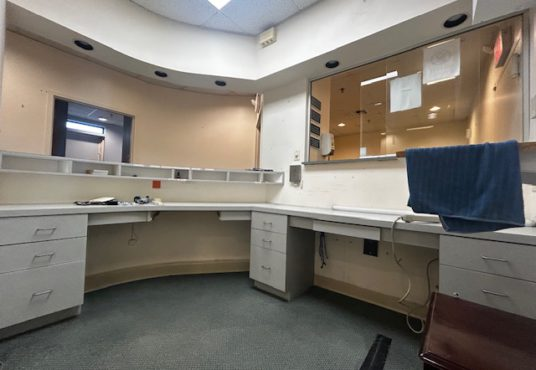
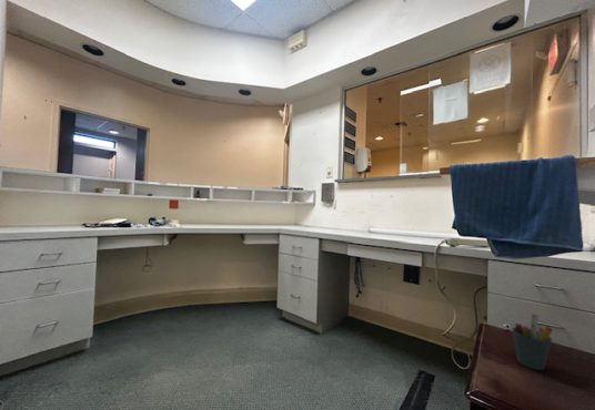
+ pen holder (531, 340)
